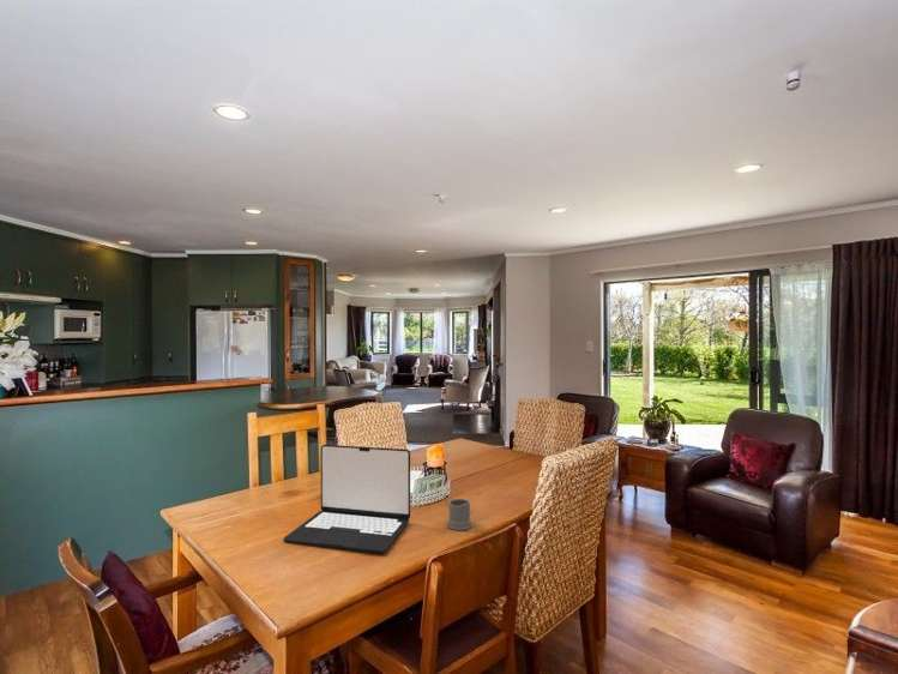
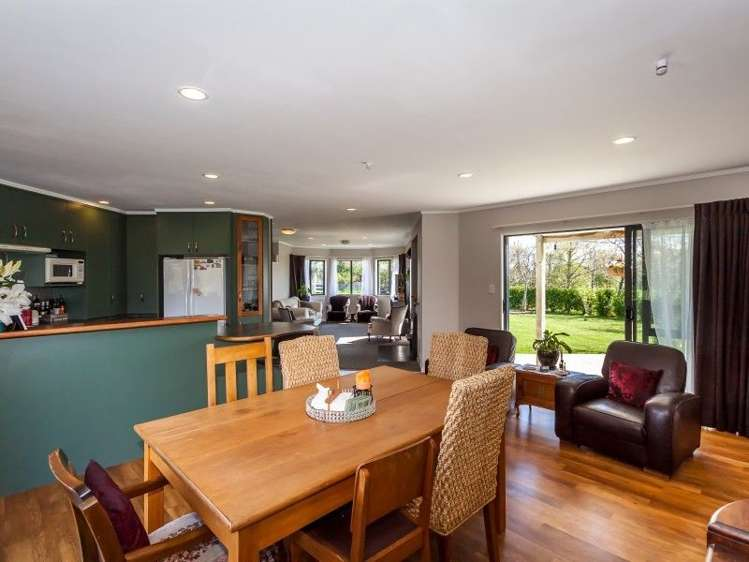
- laptop (349, 493)
- mug (456, 510)
